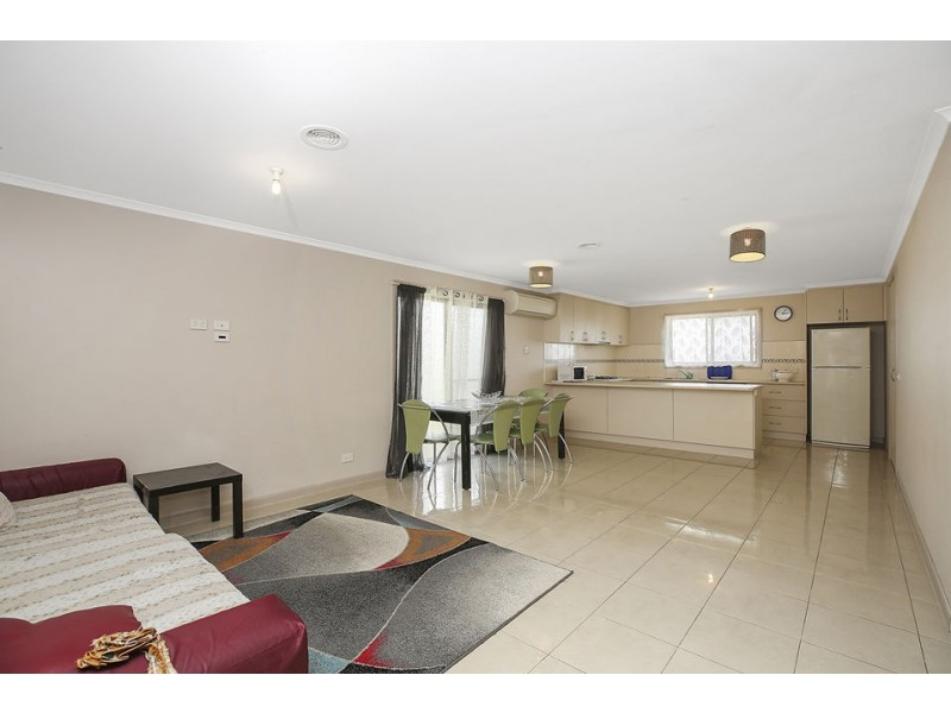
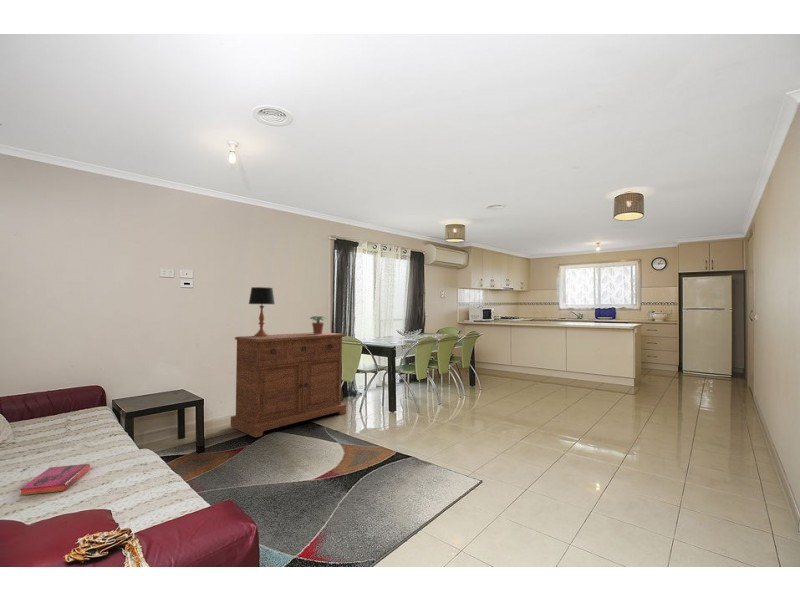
+ table lamp (261, 311)
+ potted plant (317, 324)
+ hardback book (57, 478)
+ sideboard (292, 377)
